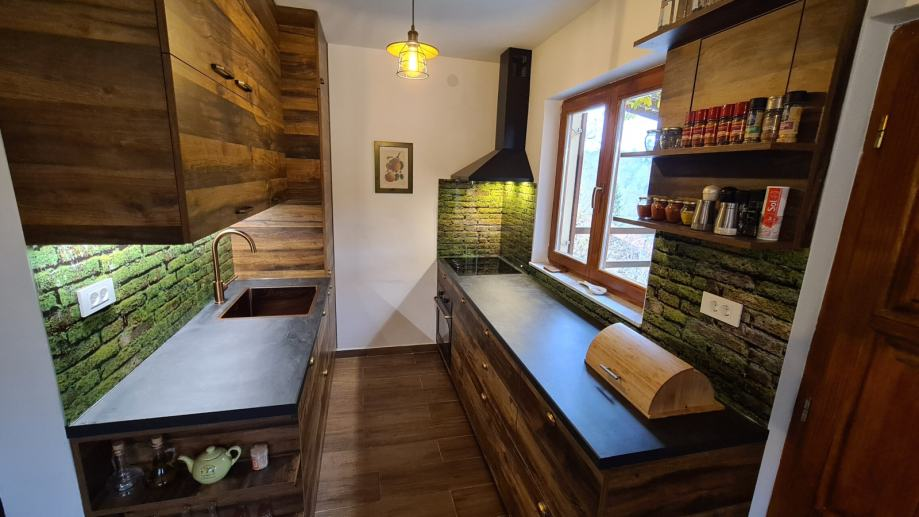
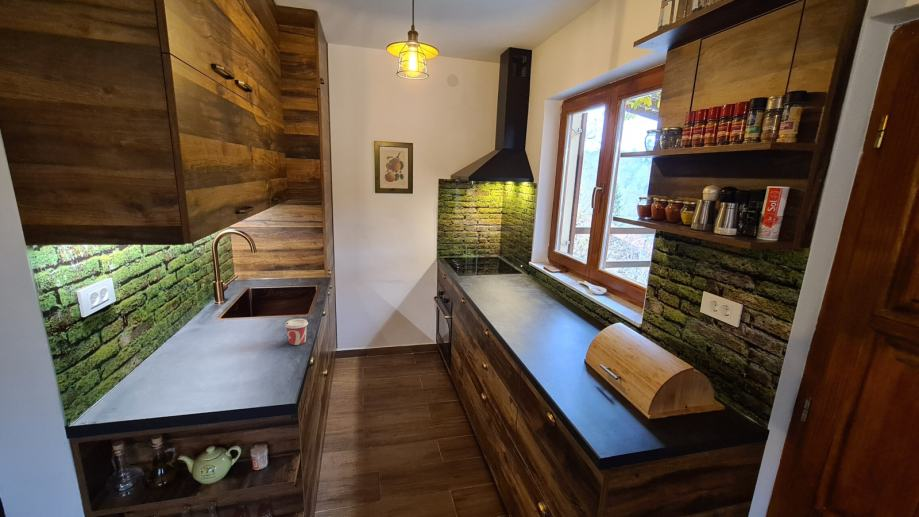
+ cup (296, 332)
